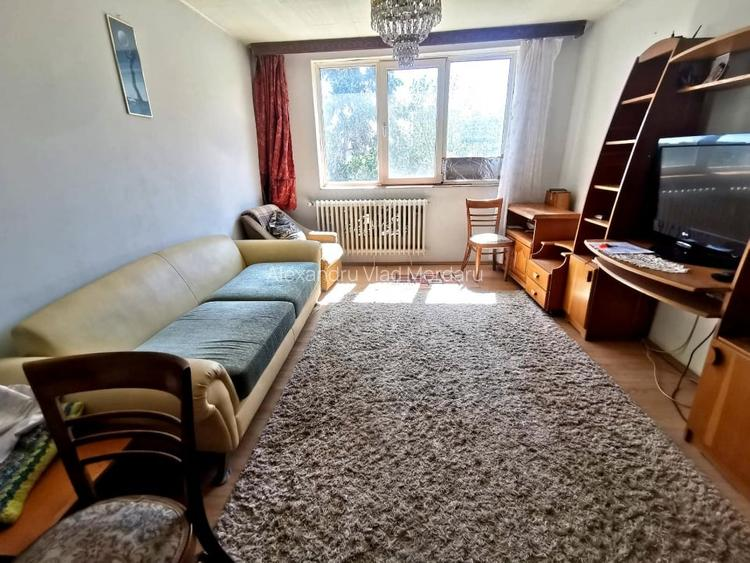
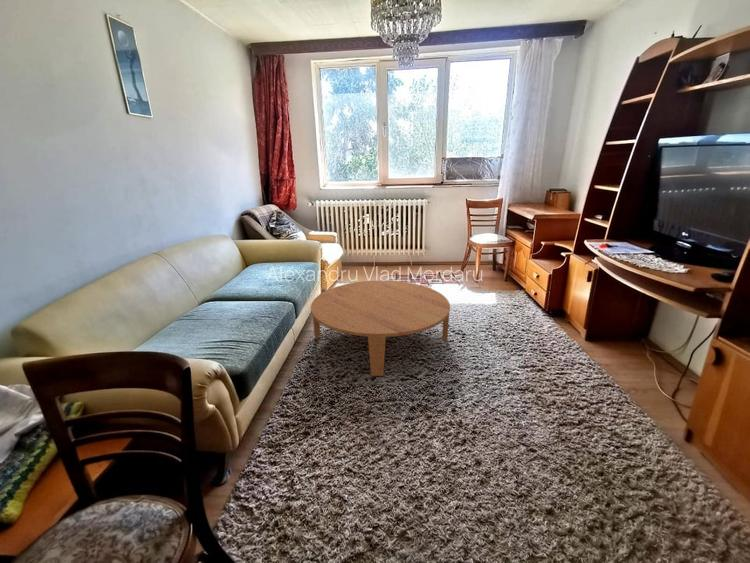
+ coffee table (380, 320)
